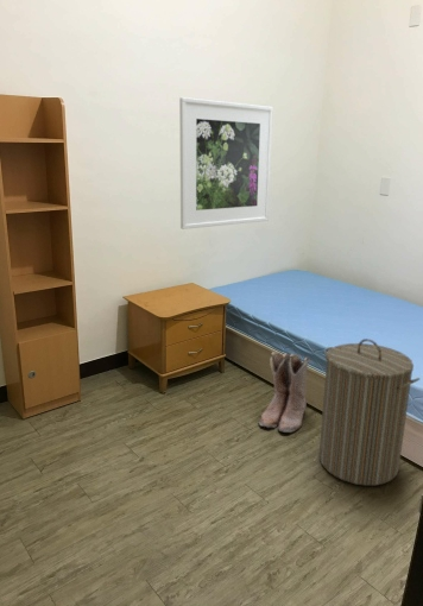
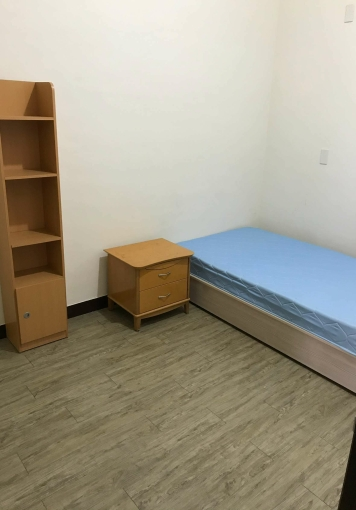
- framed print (228, 165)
- laundry hamper (364, 403)
- boots (285, 389)
